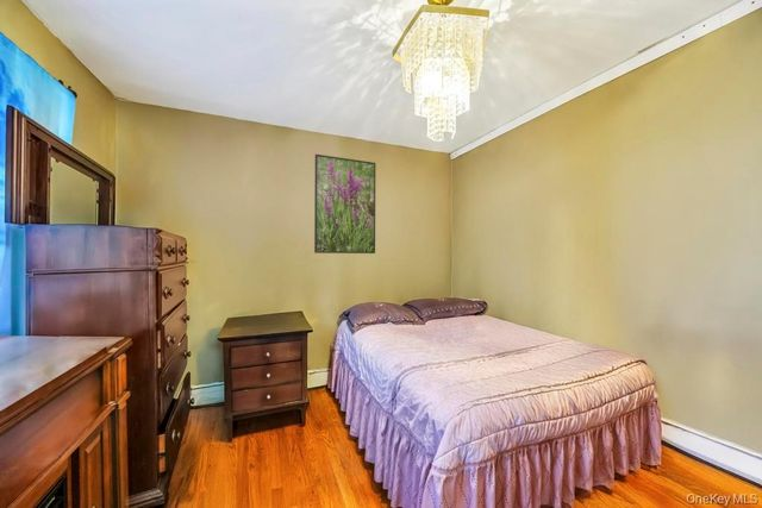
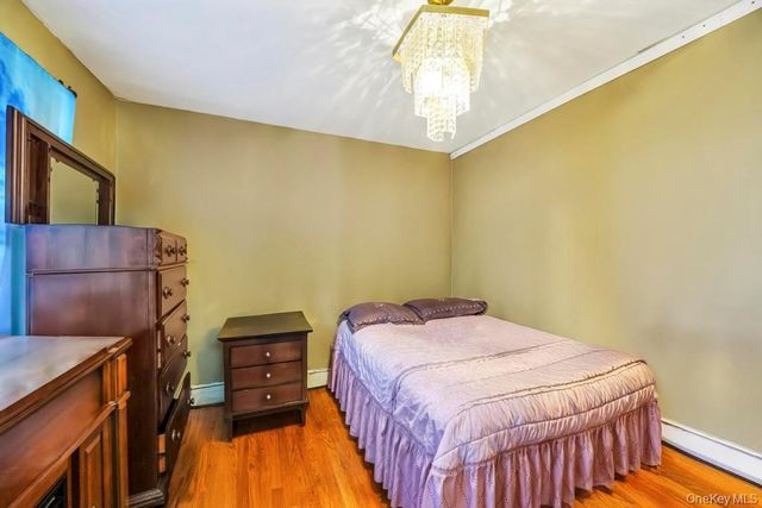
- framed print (345, 206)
